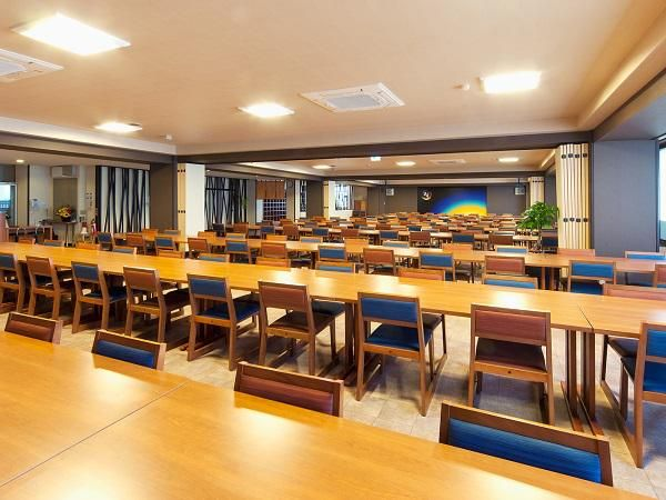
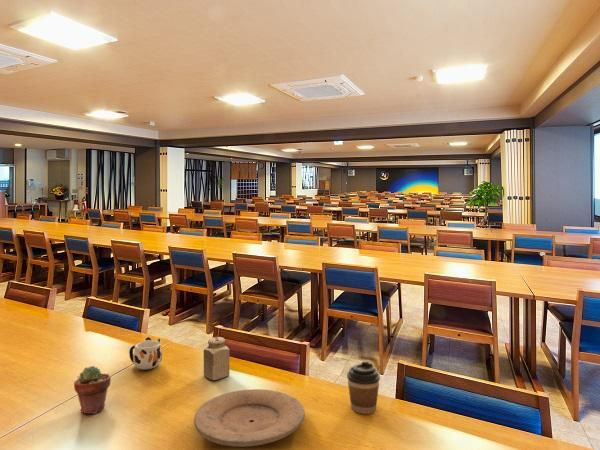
+ salt shaker (216, 356)
+ plate (250, 418)
+ mug (144, 353)
+ potted succulent (92, 387)
+ coffee cup (363, 386)
